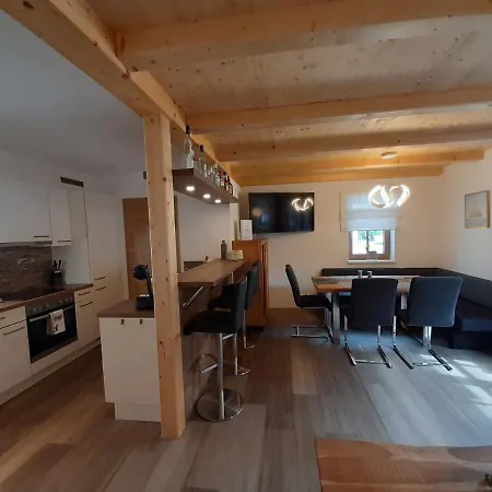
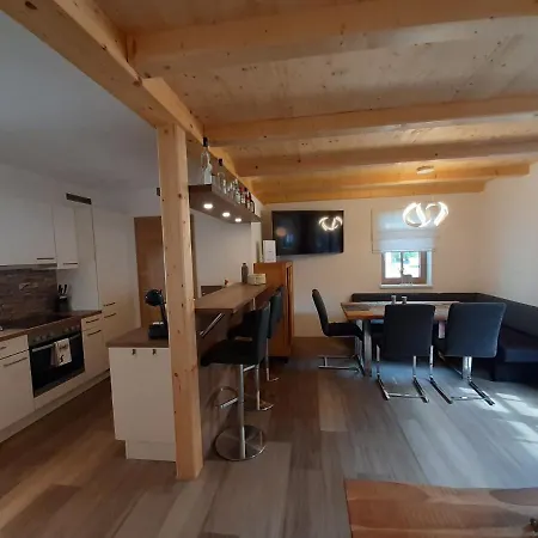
- wall art (477, 210)
